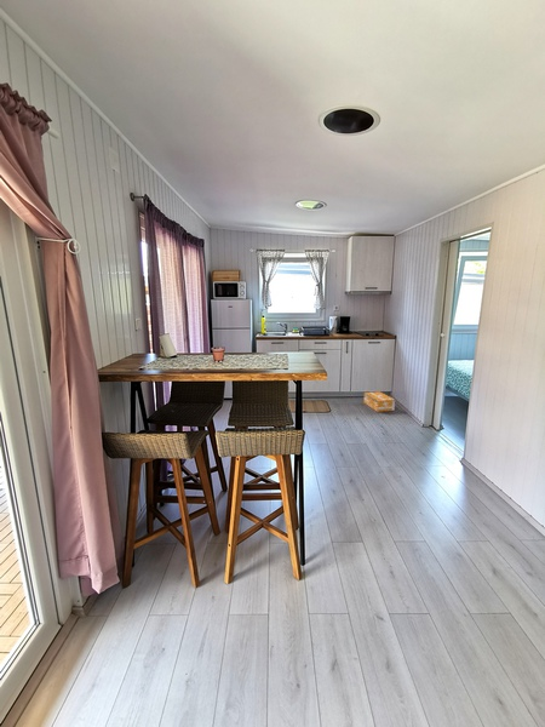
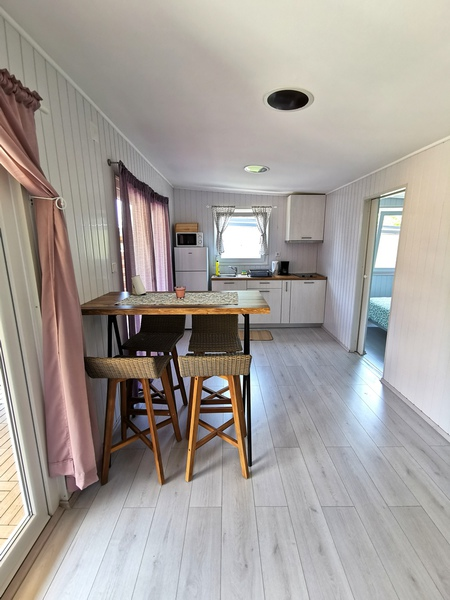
- shoe box (378, 401)
